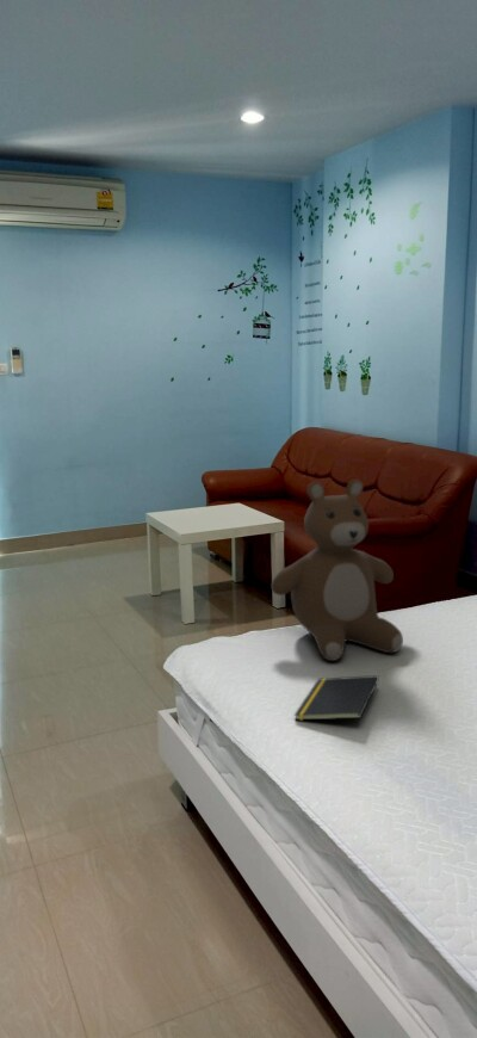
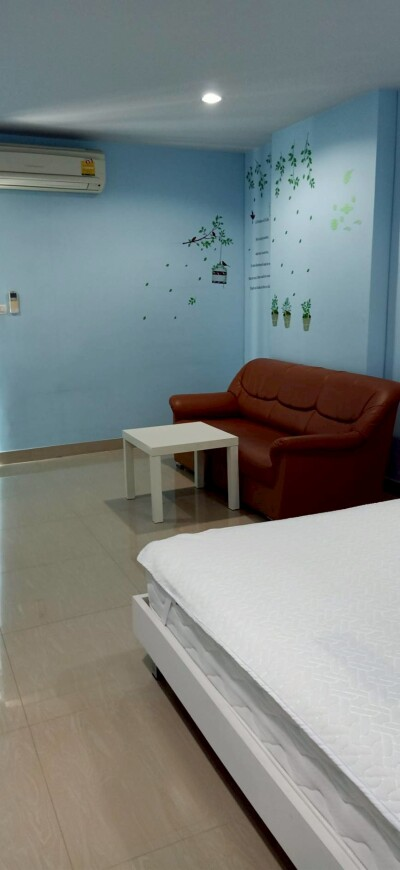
- notepad (337, 697)
- bear (343, 564)
